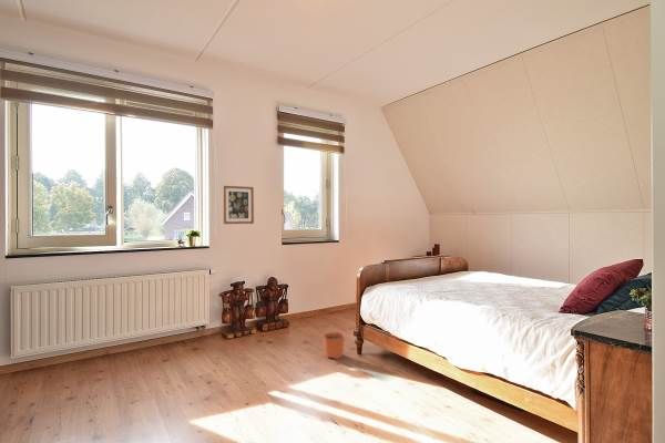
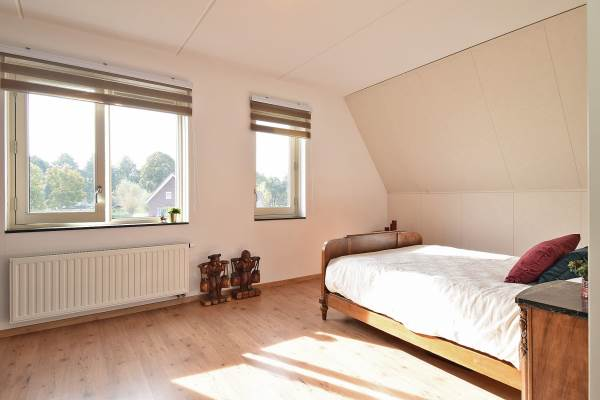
- wall art (238, 205)
- plant pot (334, 340)
